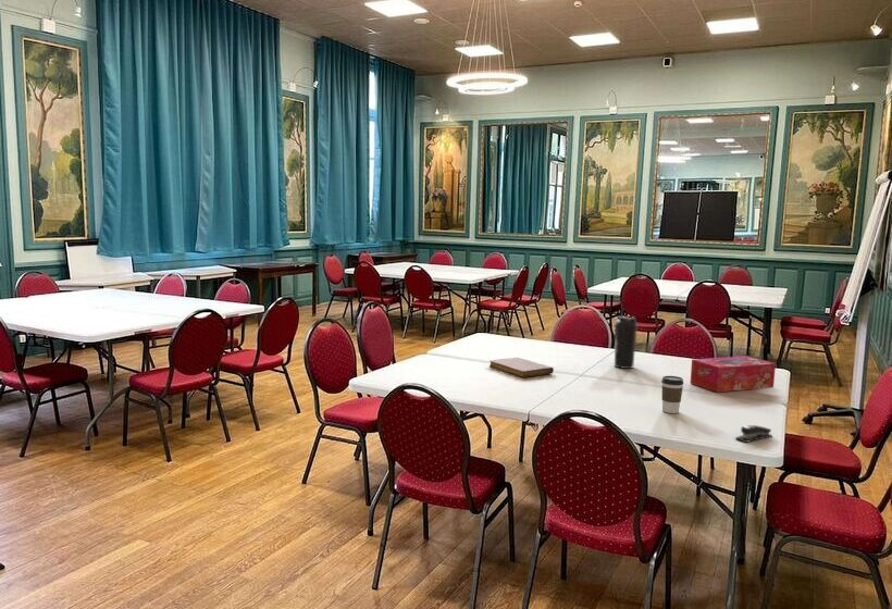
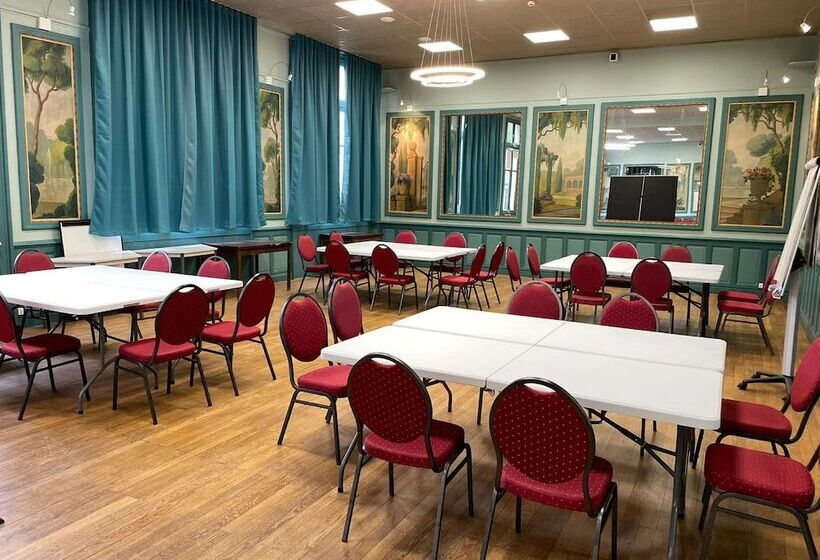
- water bottle (624, 341)
- tissue box (732, 373)
- stapler (755, 432)
- coffee cup (671, 394)
- notebook (520, 366)
